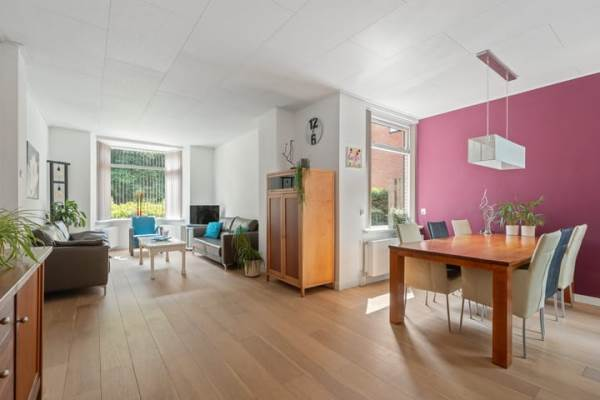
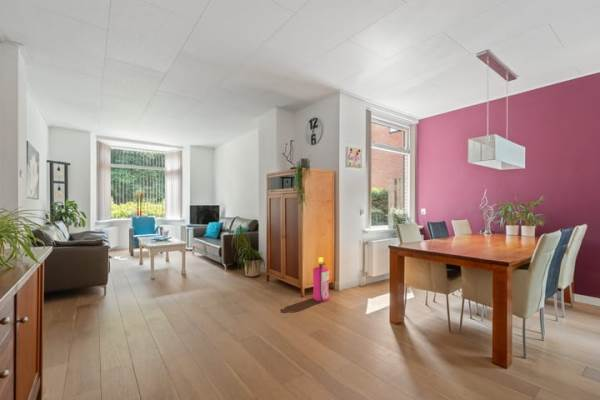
+ fire extinguisher (320, 279)
